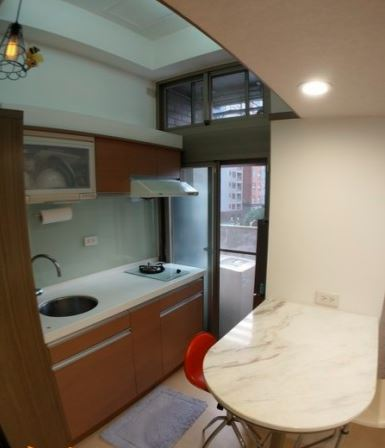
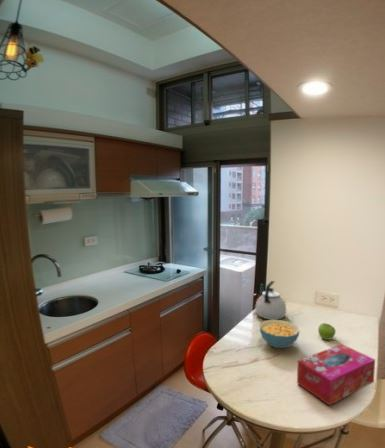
+ fruit (326, 331)
+ kettle (270, 298)
+ tissue box (336, 371)
+ cereal bowl (278, 336)
